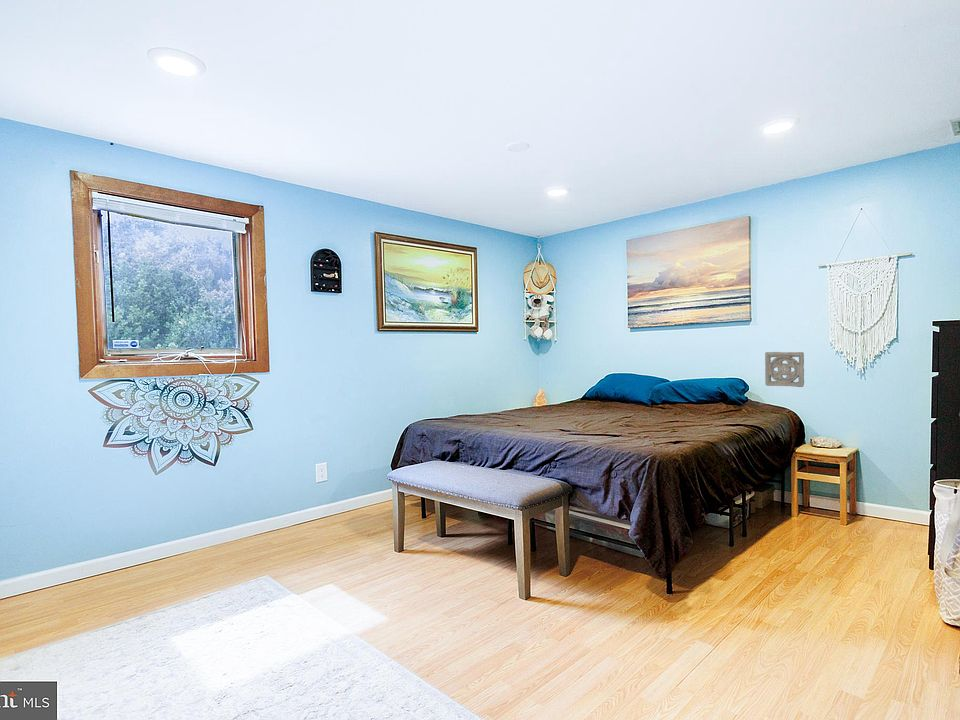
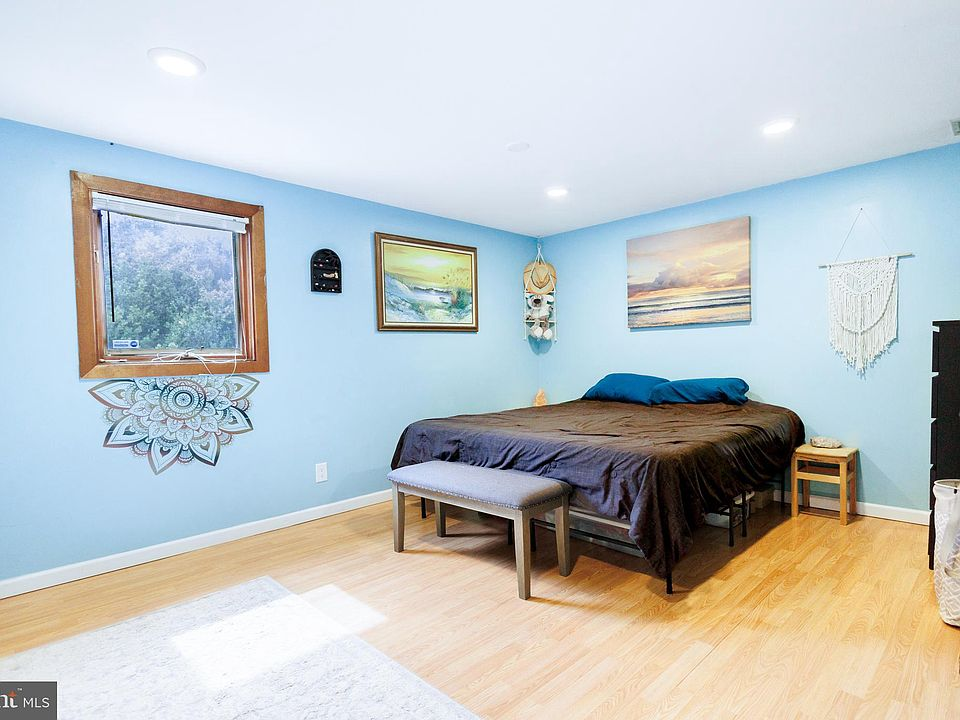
- wall ornament (784, 368)
